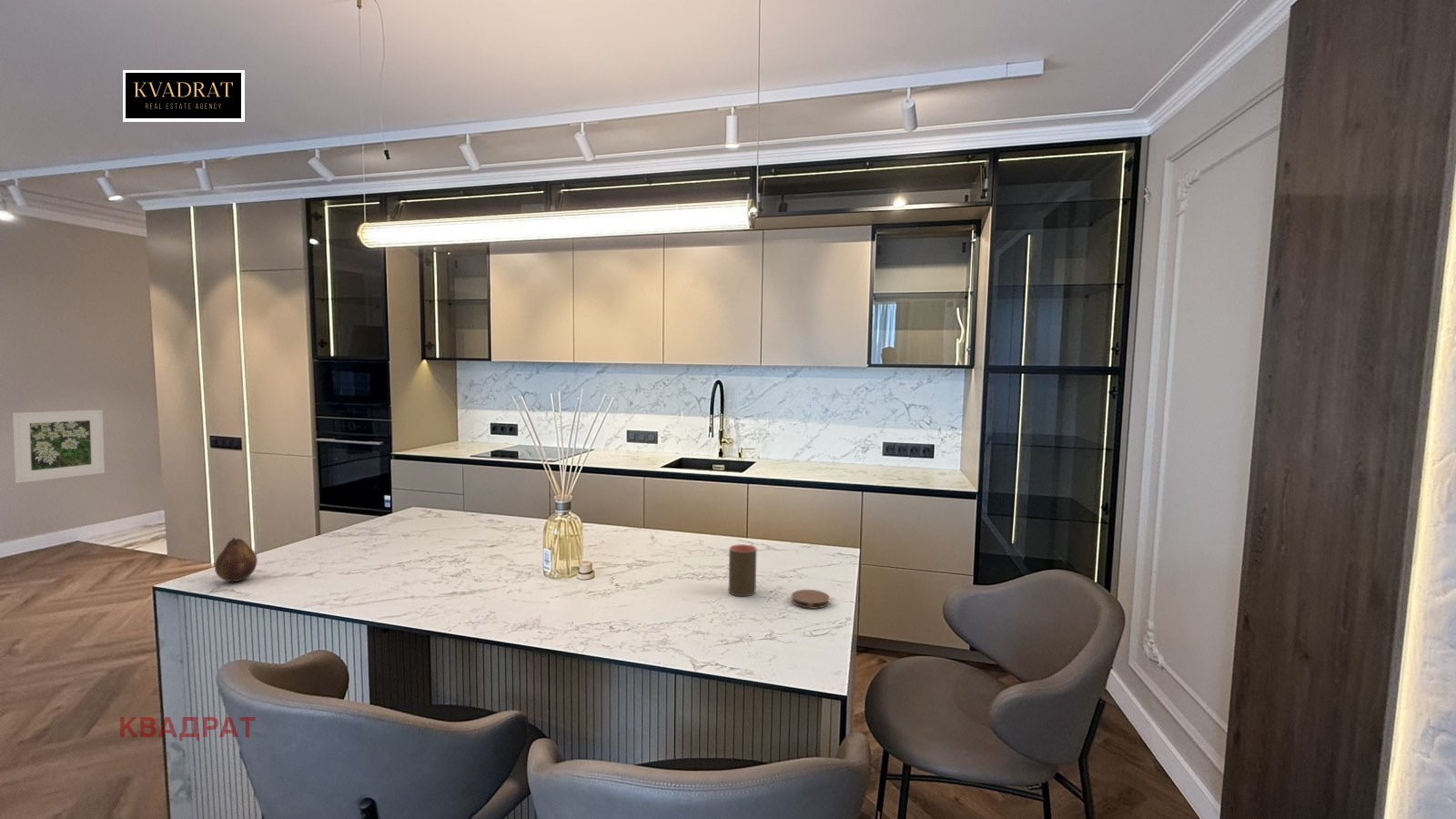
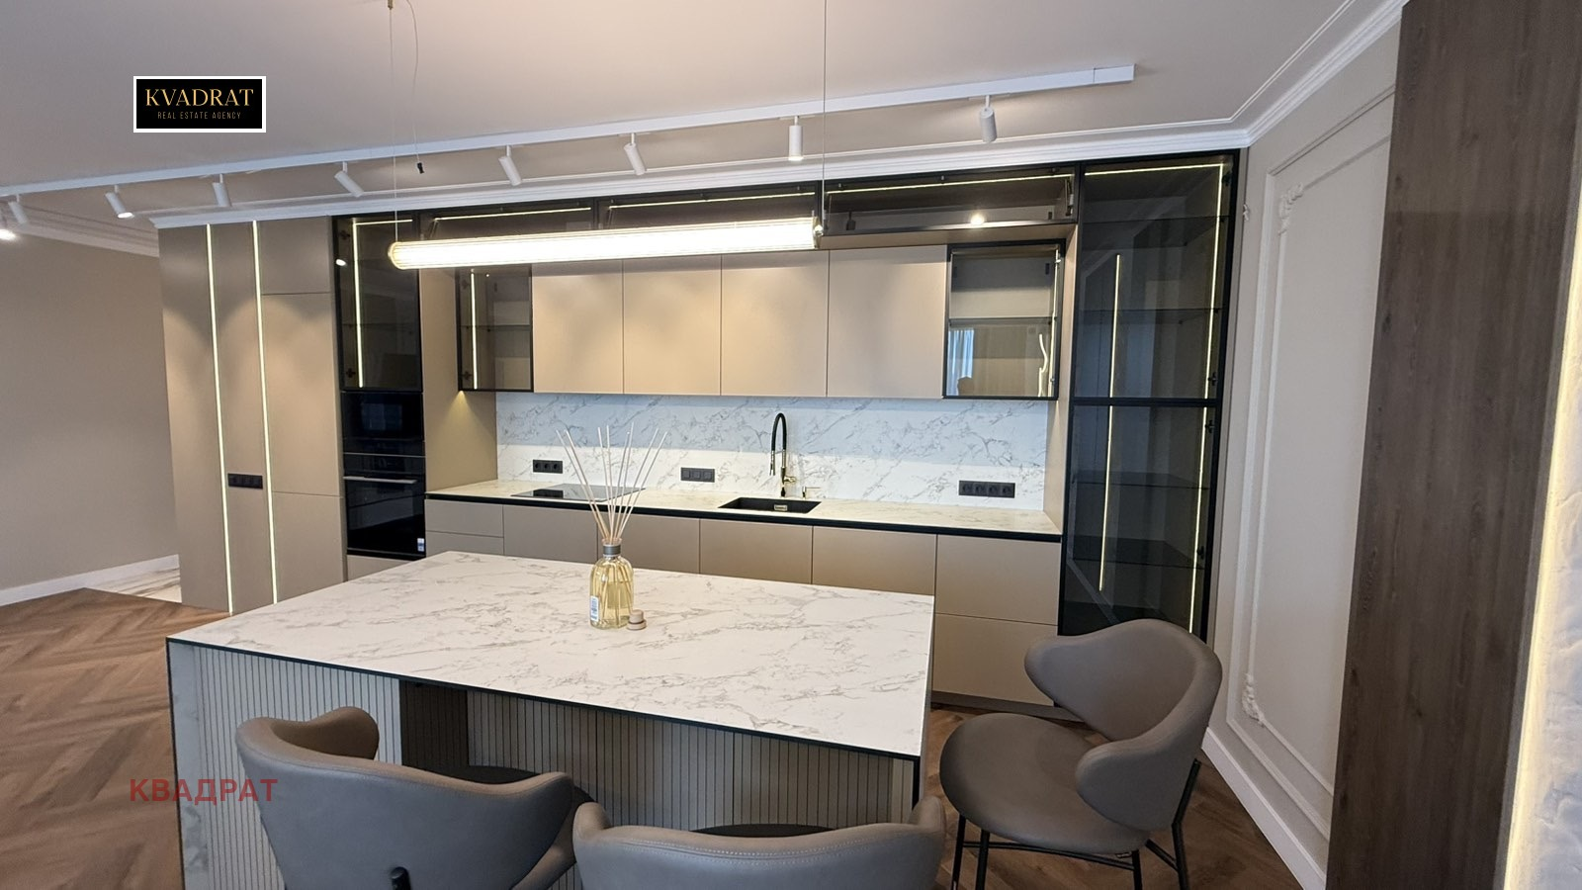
- cup (743, 570)
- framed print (61, 444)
- coaster (810, 598)
- fruit (236, 558)
